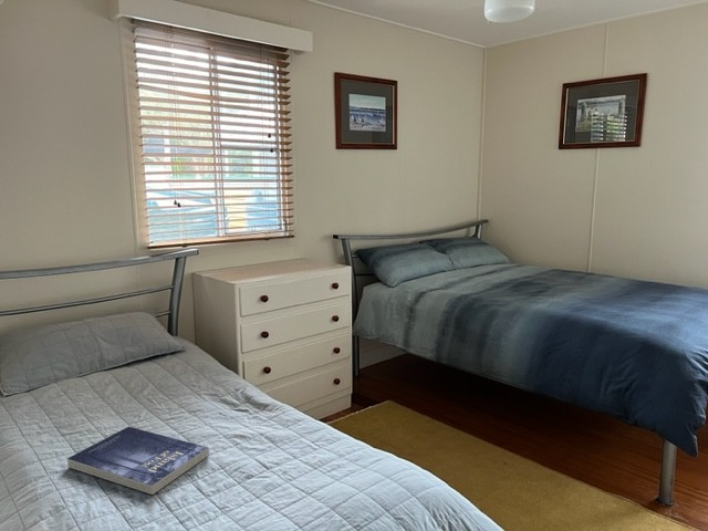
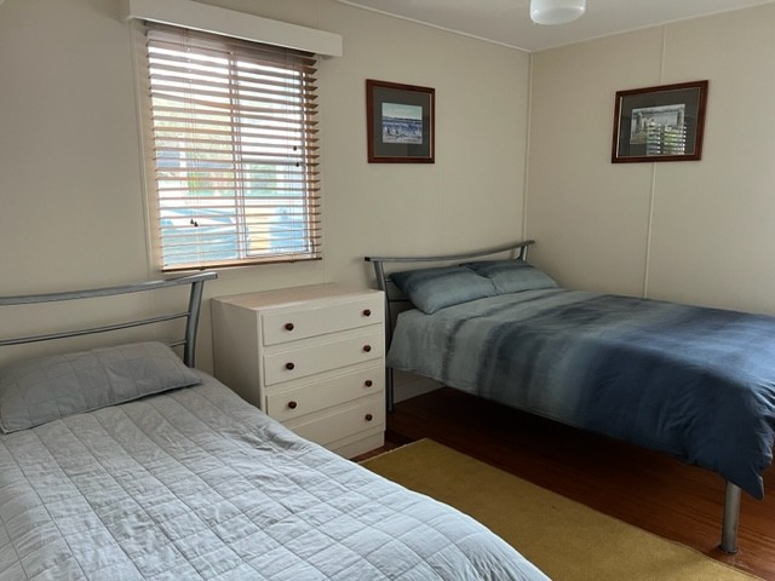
- book (139, 457)
